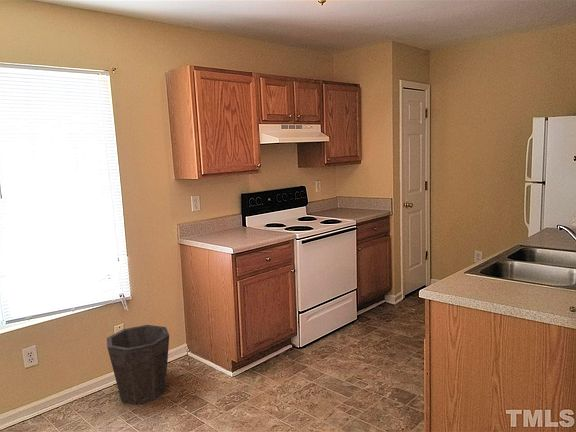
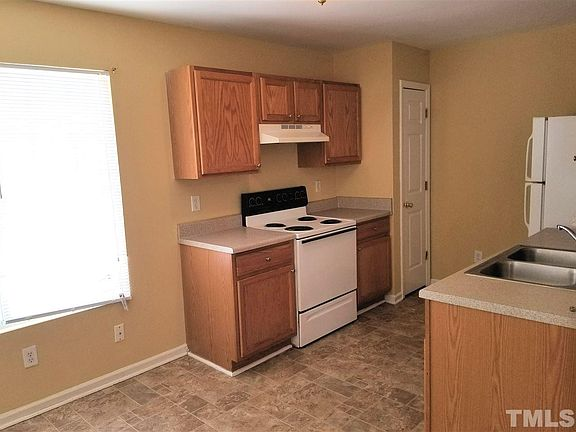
- waste bin (140, 364)
